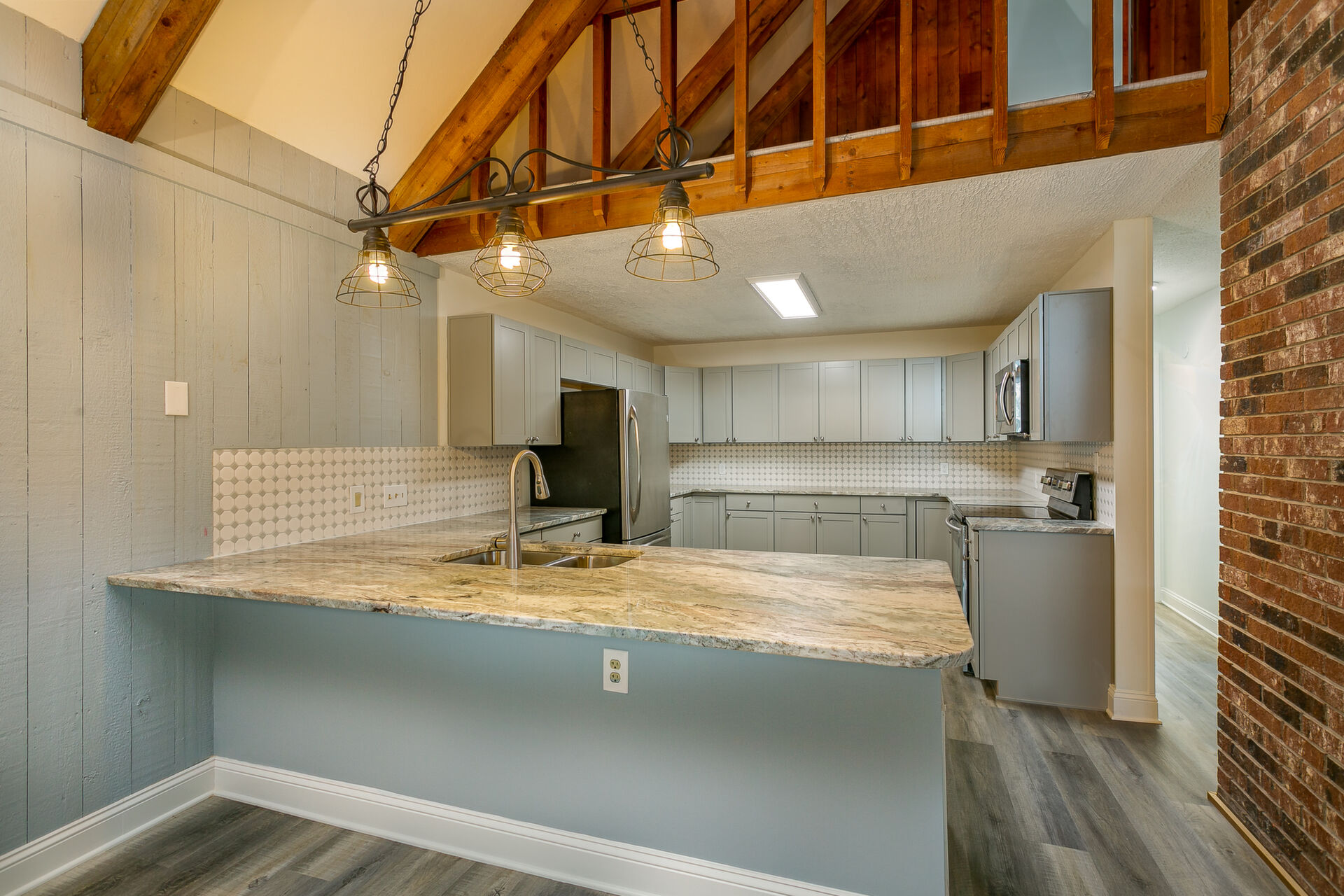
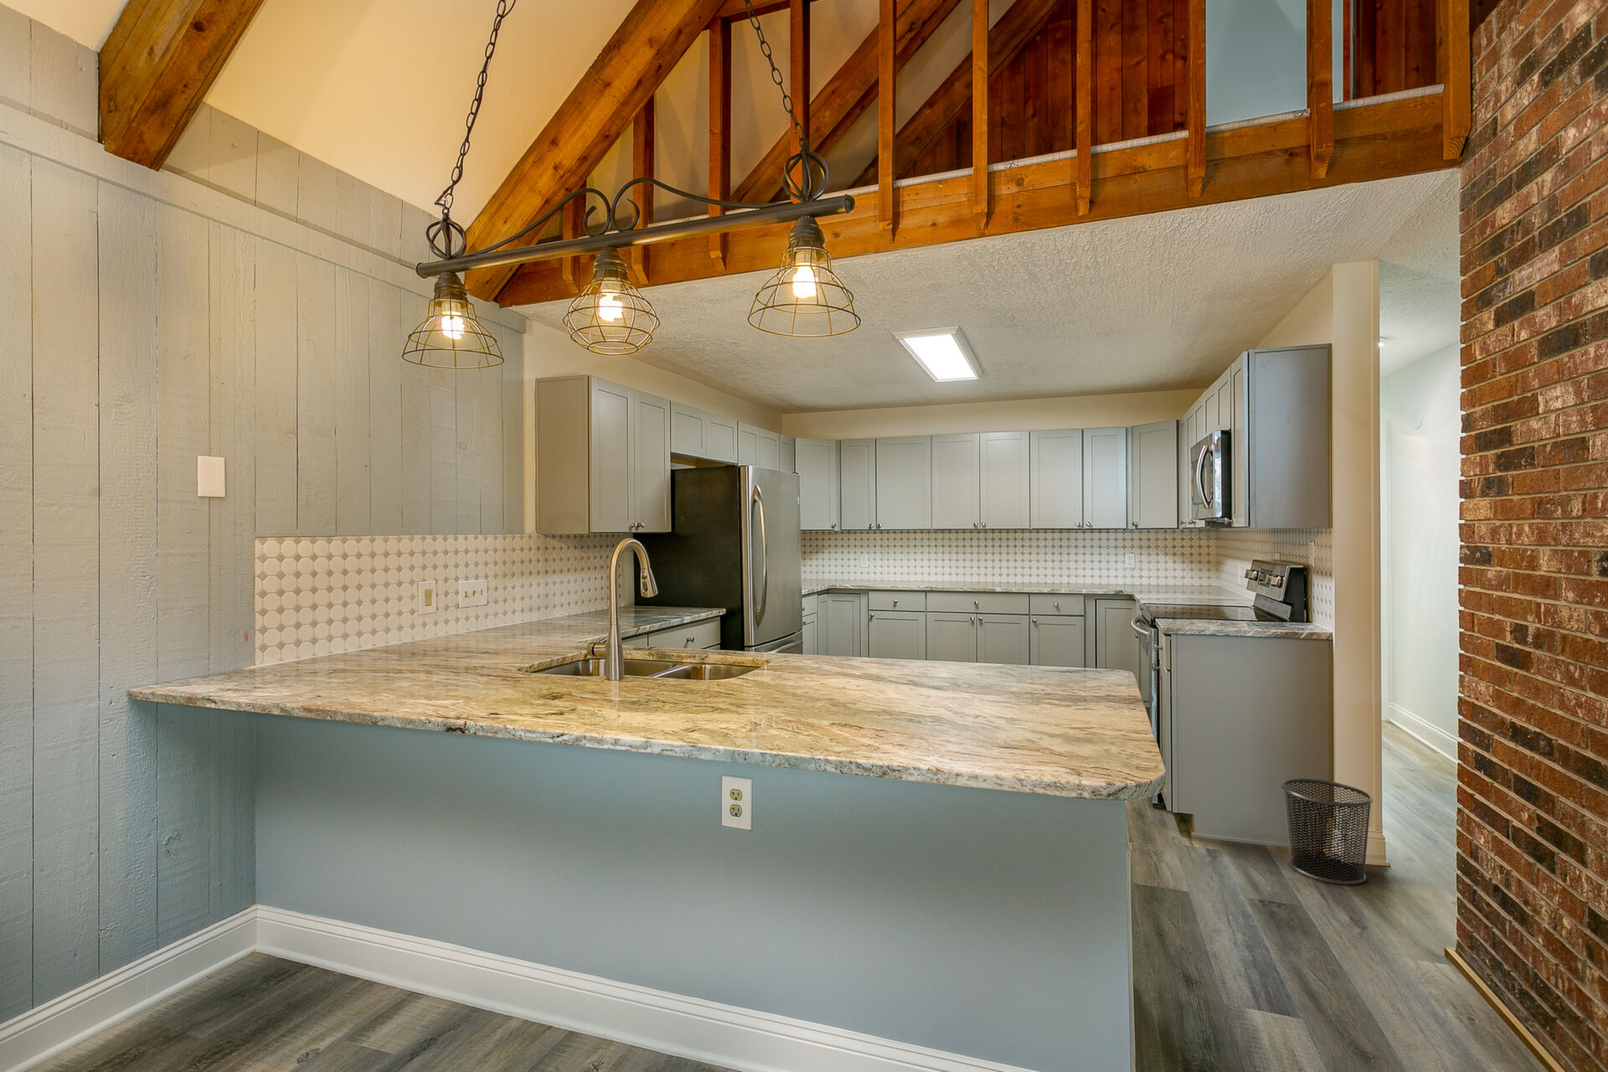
+ waste bin (1326, 830)
